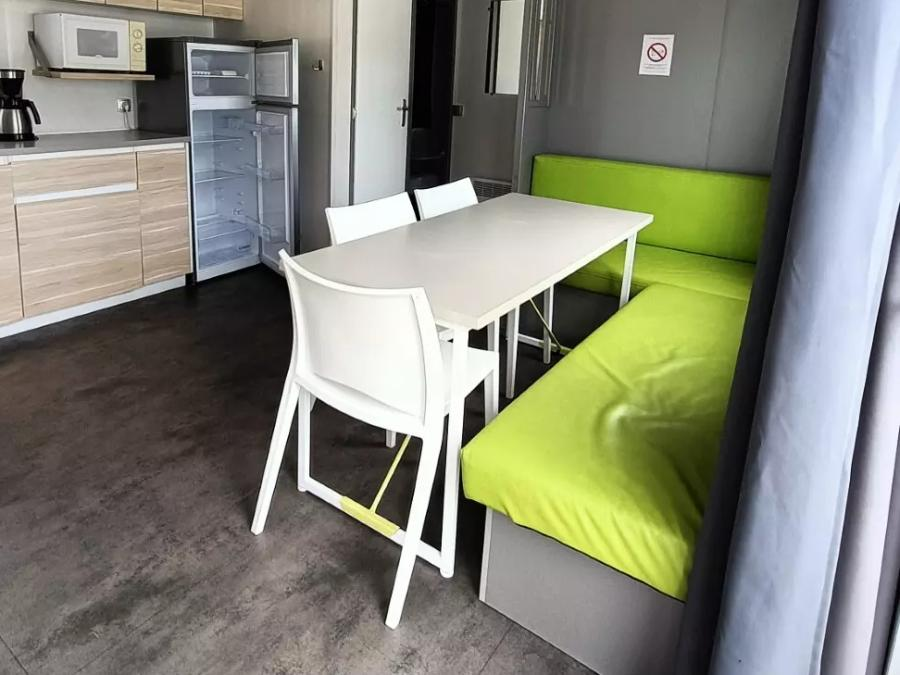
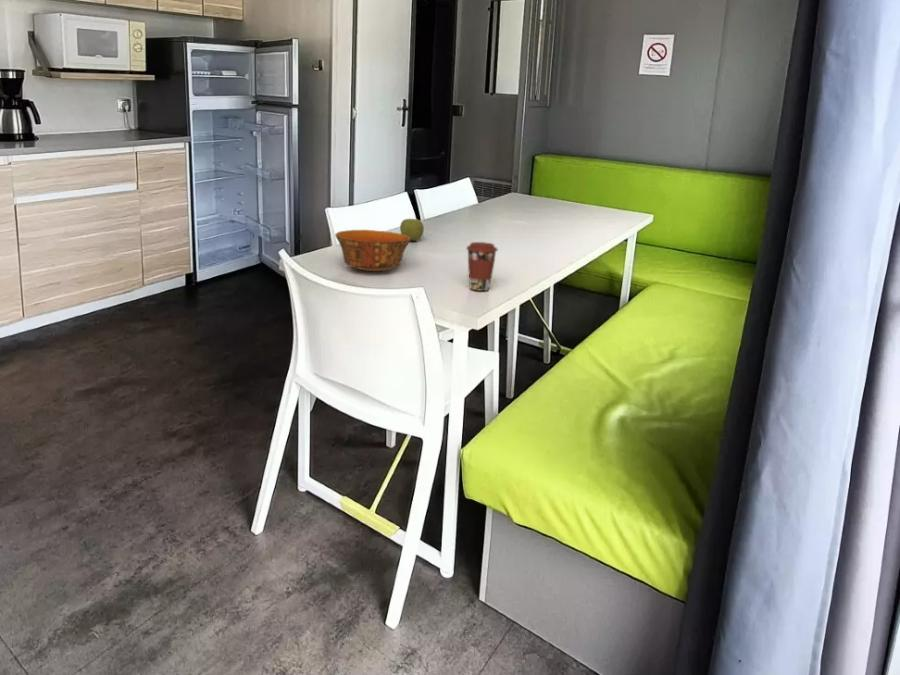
+ bowl (372, 252)
+ coffee cup (480, 266)
+ apple (411, 230)
